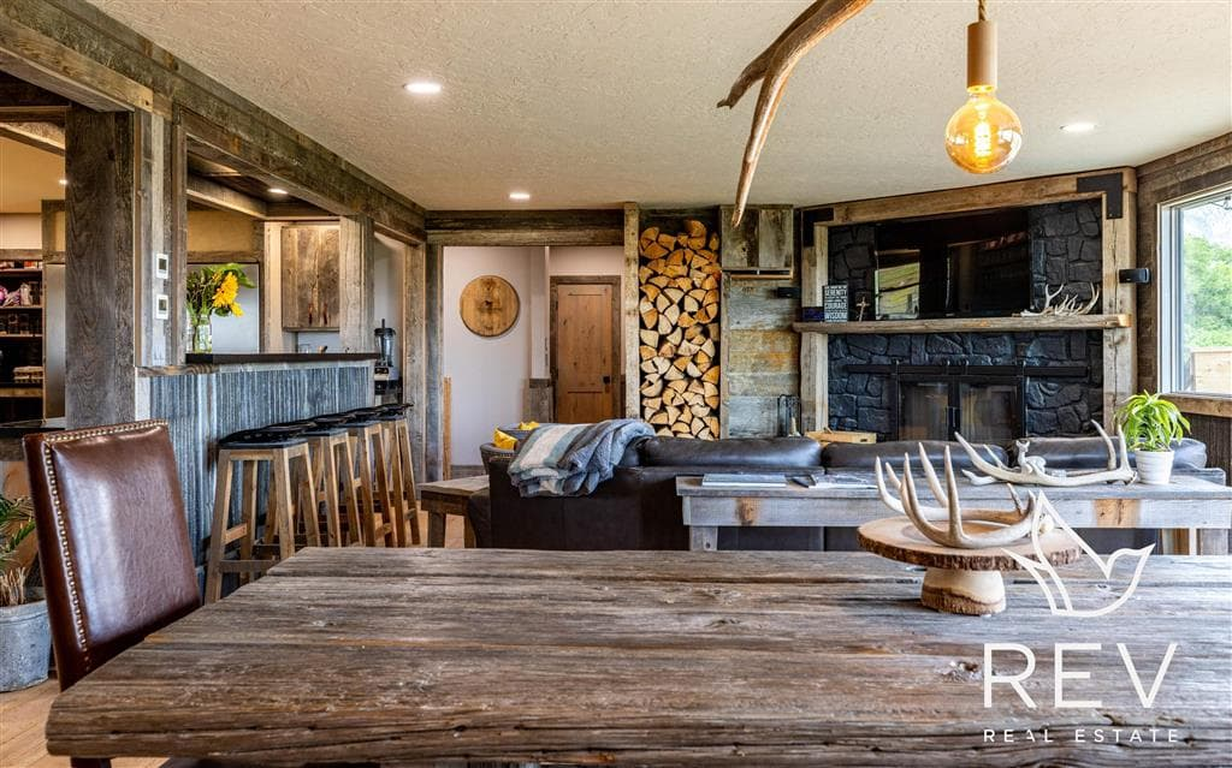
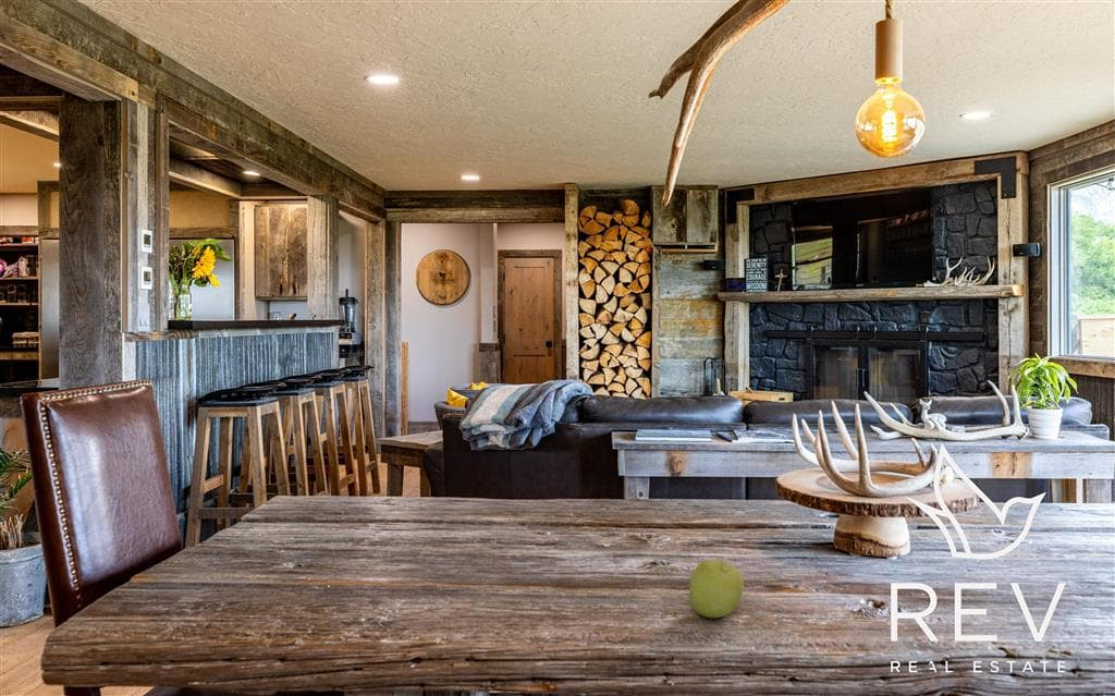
+ apple (715, 588)
